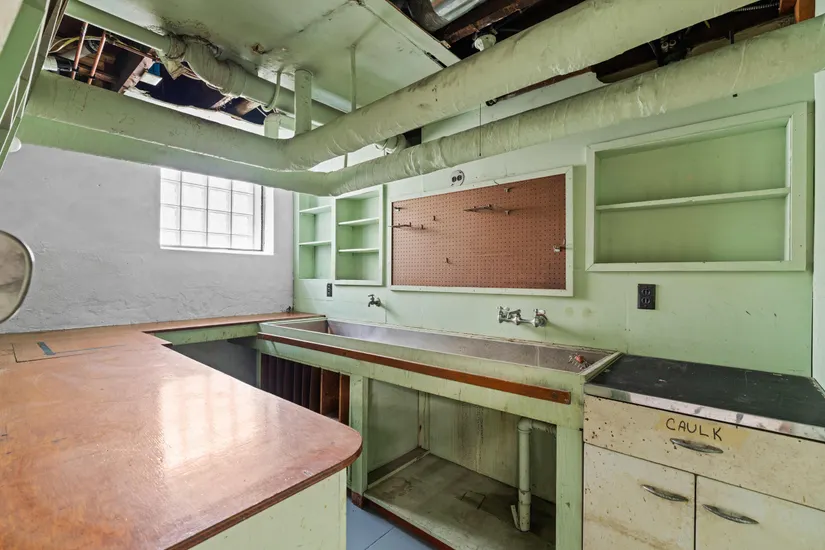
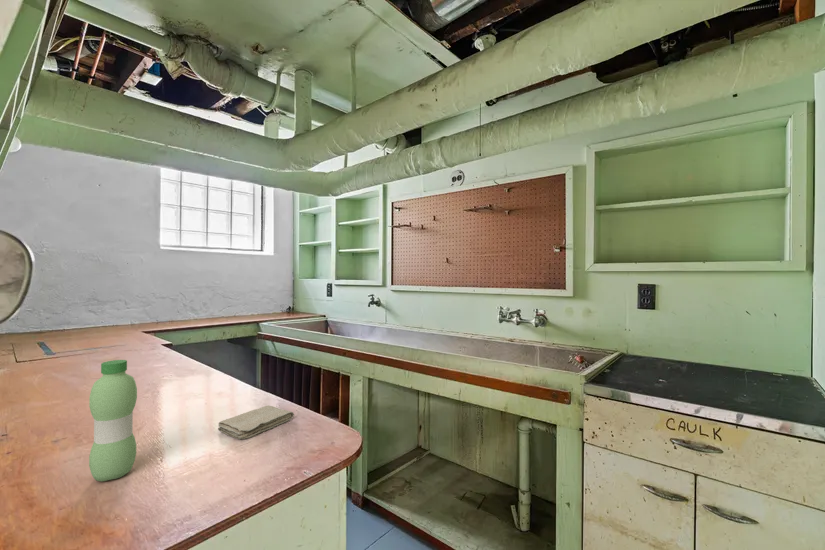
+ washcloth (256, 419)
+ water bottle (113, 418)
